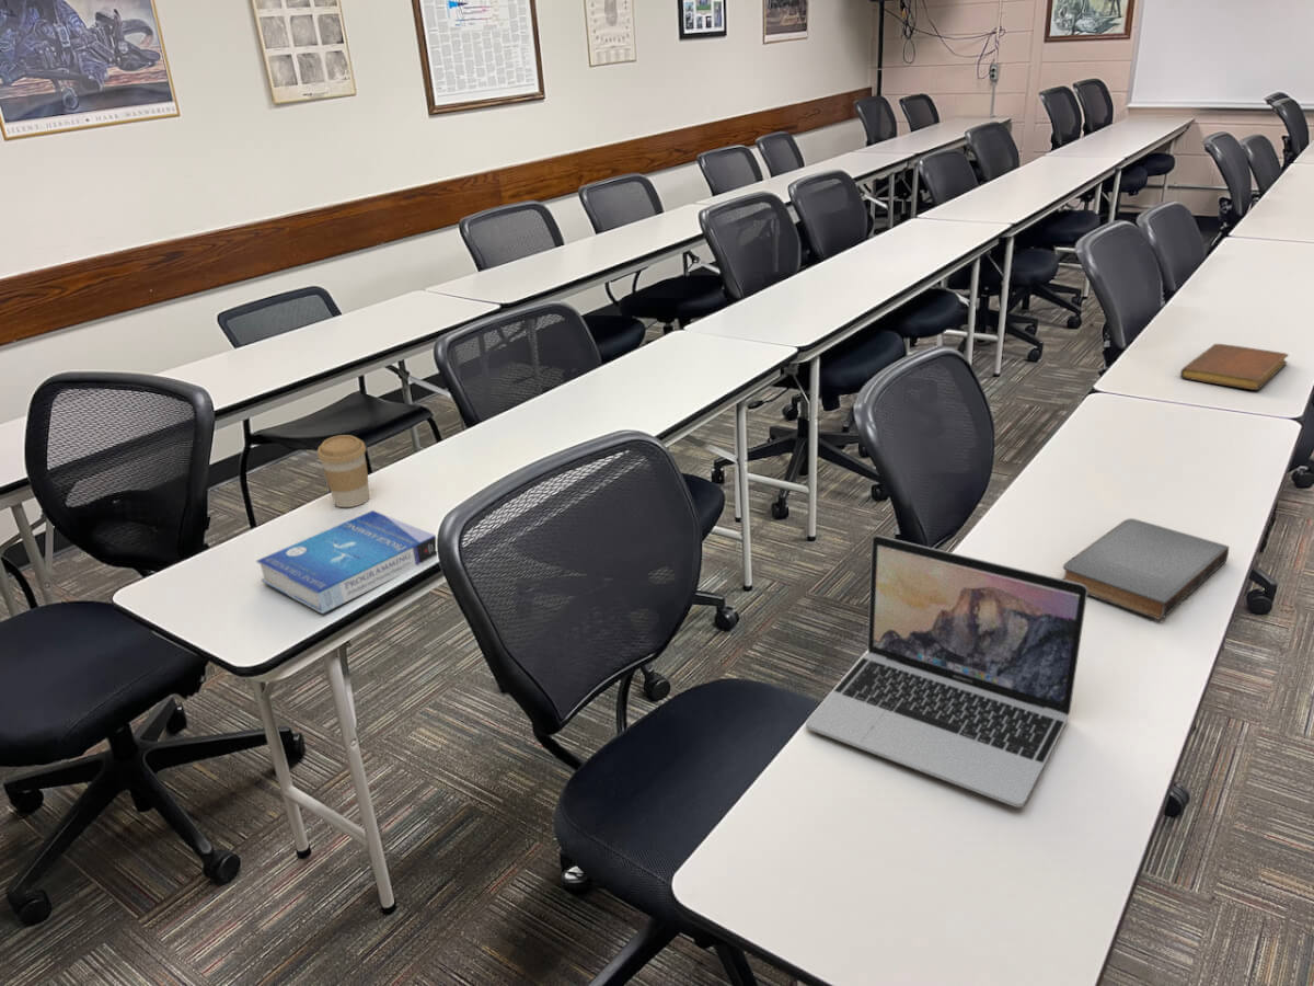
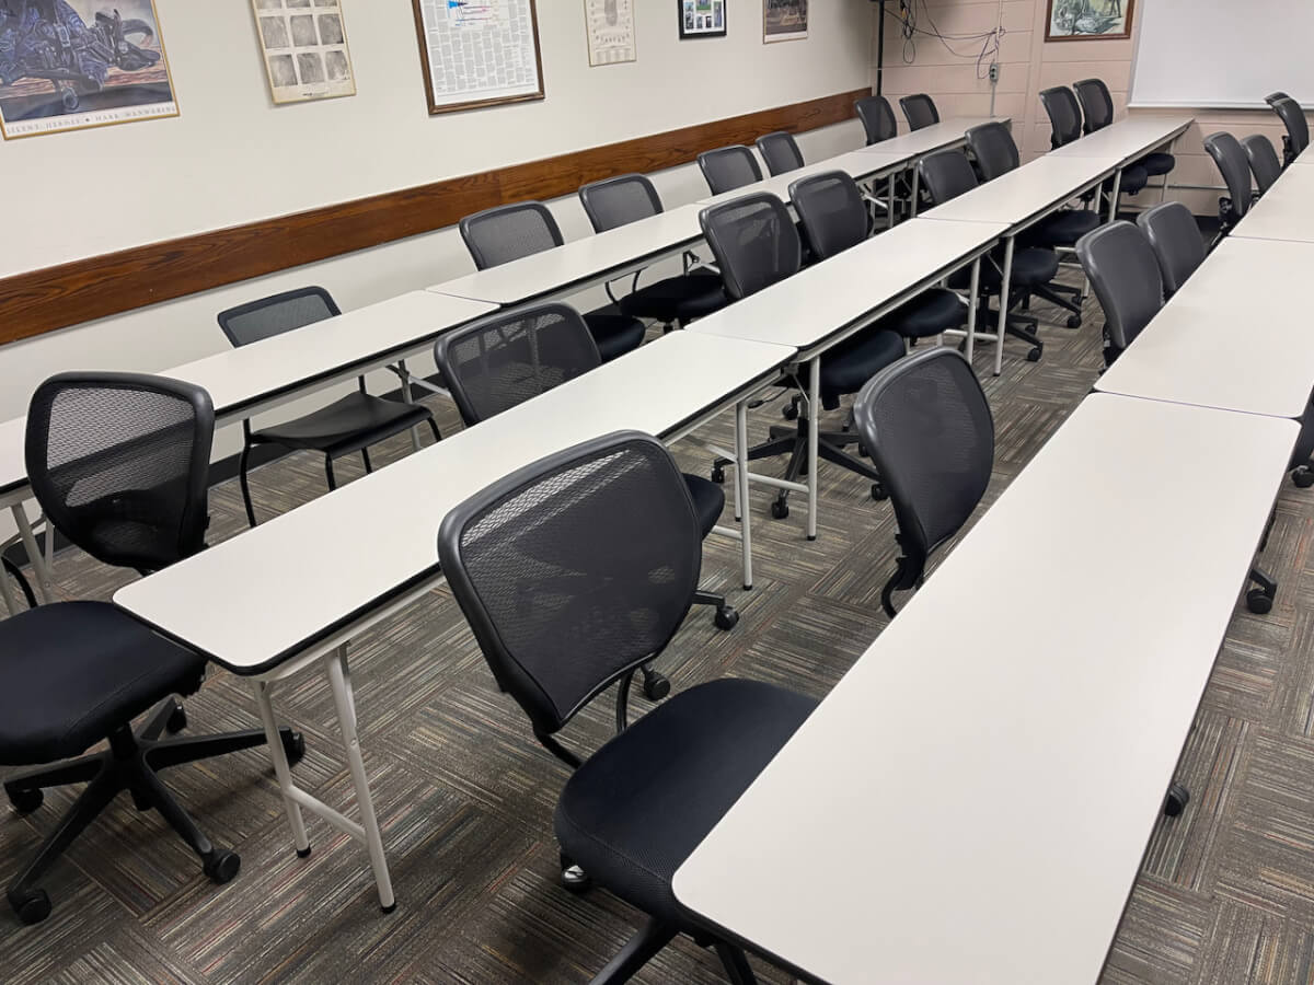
- notebook (1234, 365)
- book (349, 558)
- book (1144, 564)
- coffee cup (345, 470)
- laptop (941, 660)
